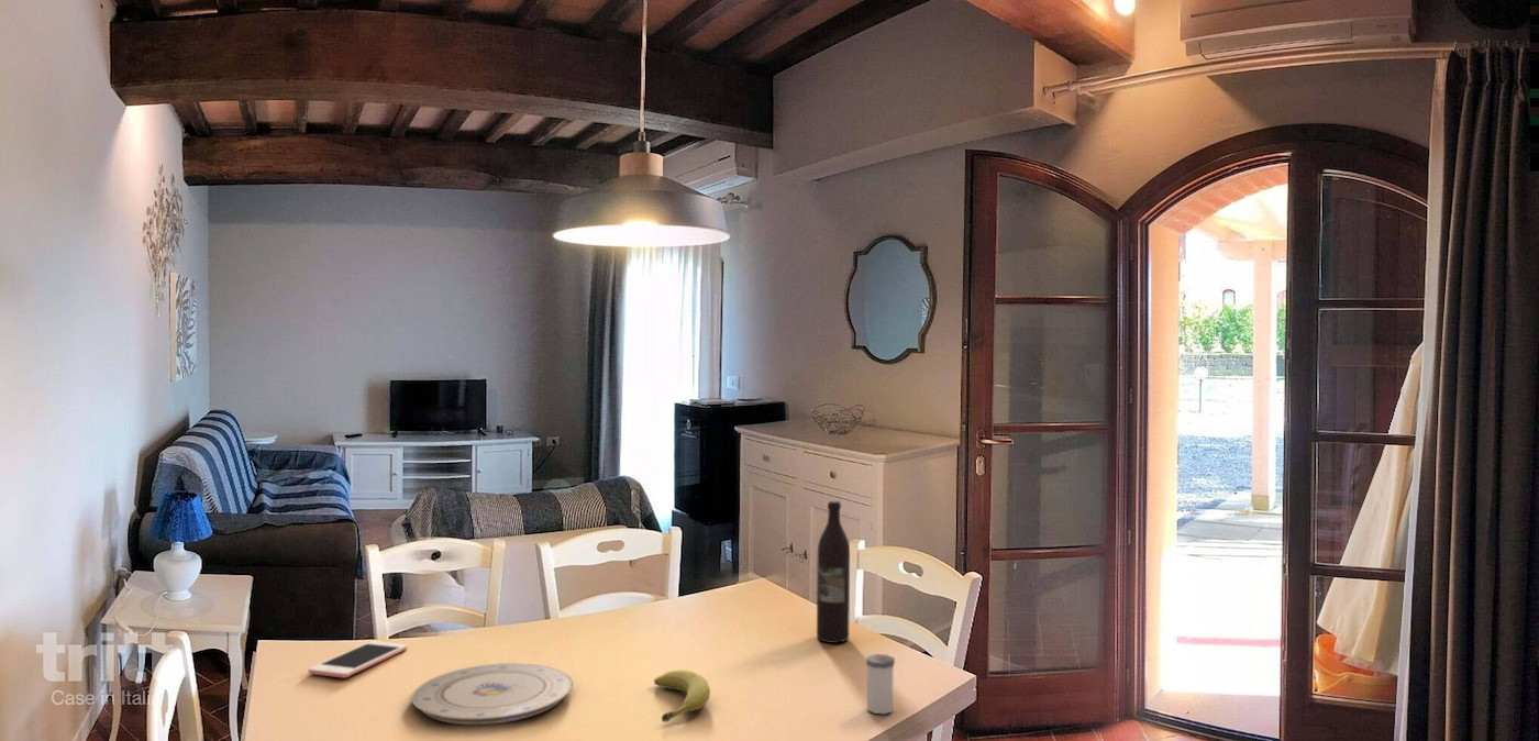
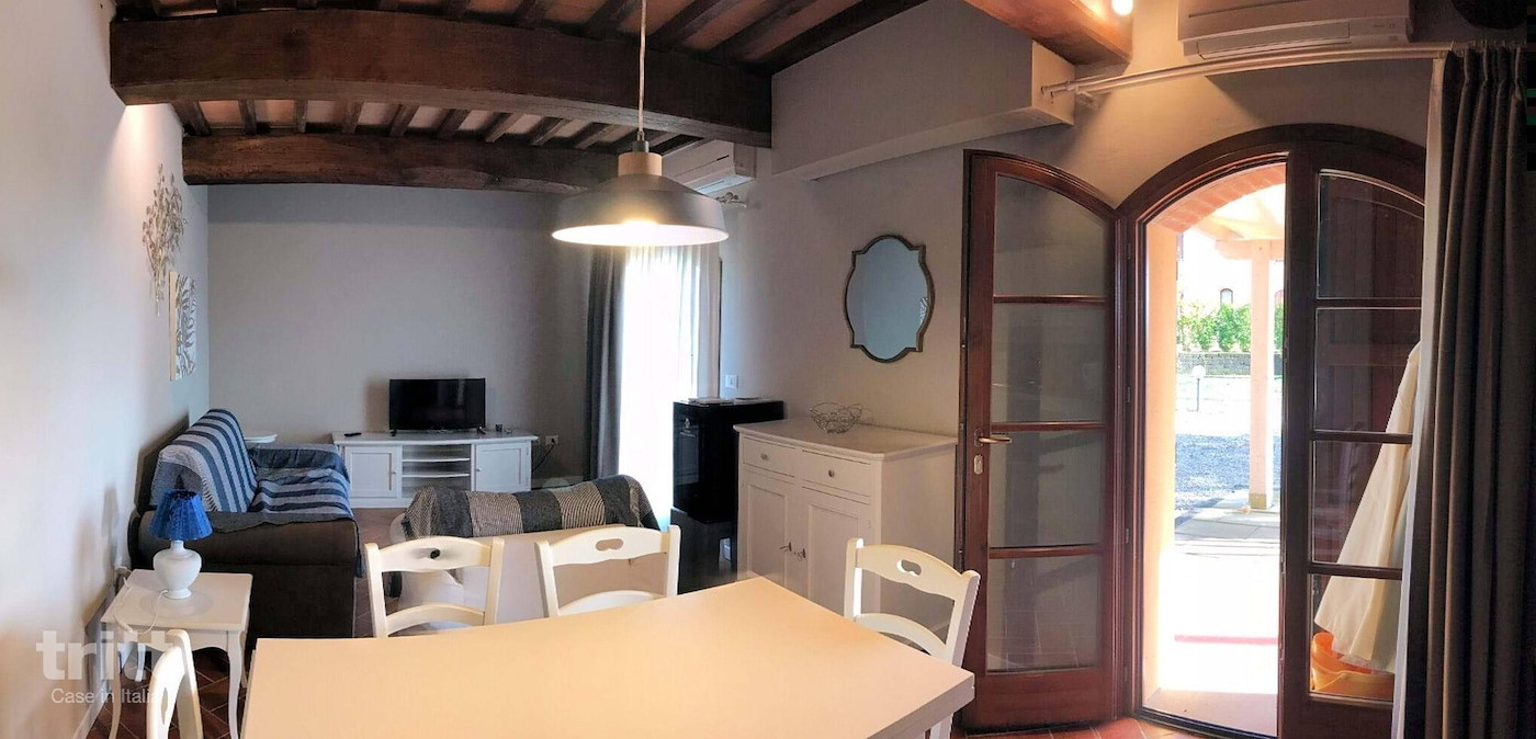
- salt shaker (879, 683)
- plate (494, 692)
- cell phone (359, 659)
- wine bottle (833, 569)
- fruit (682, 689)
